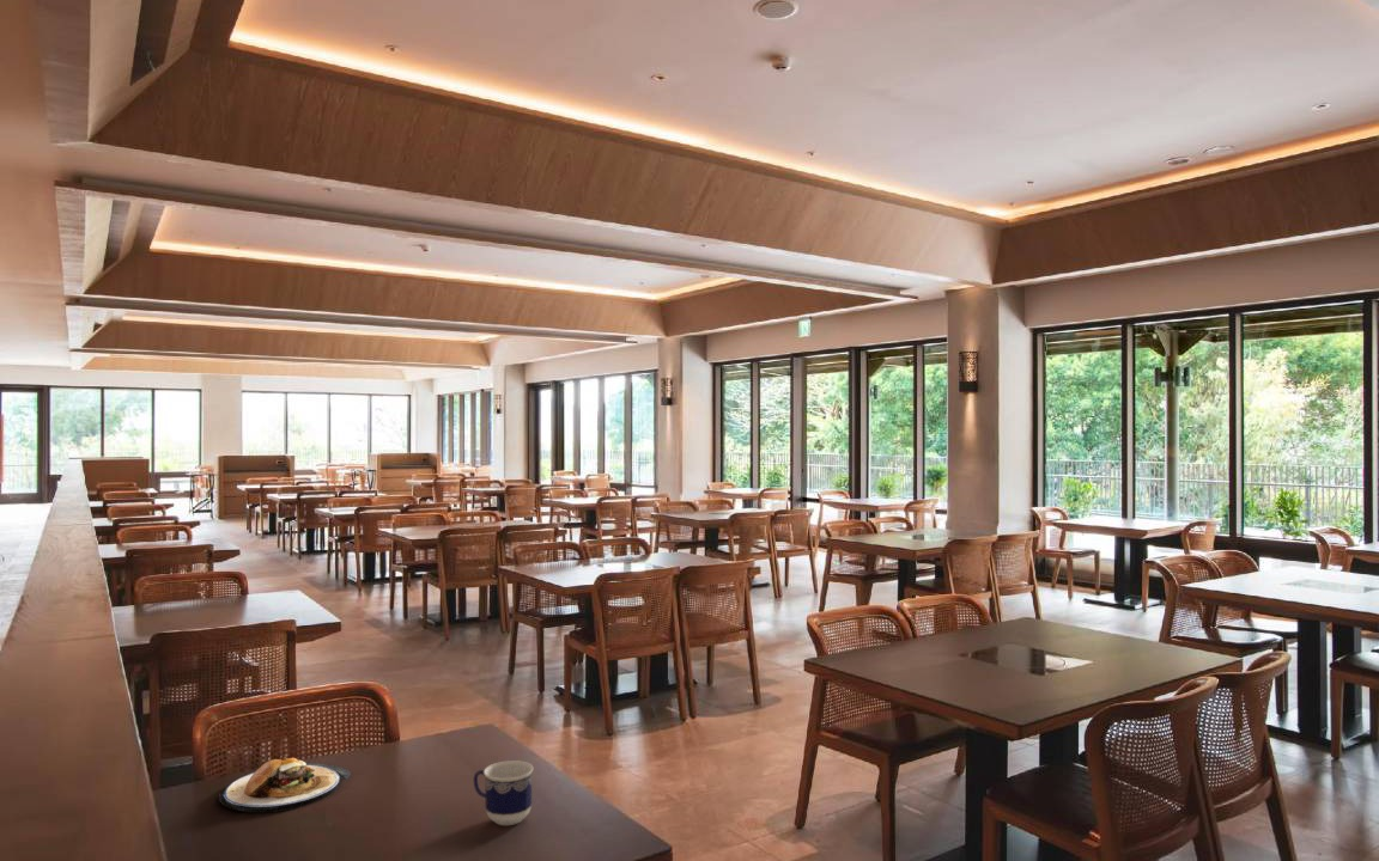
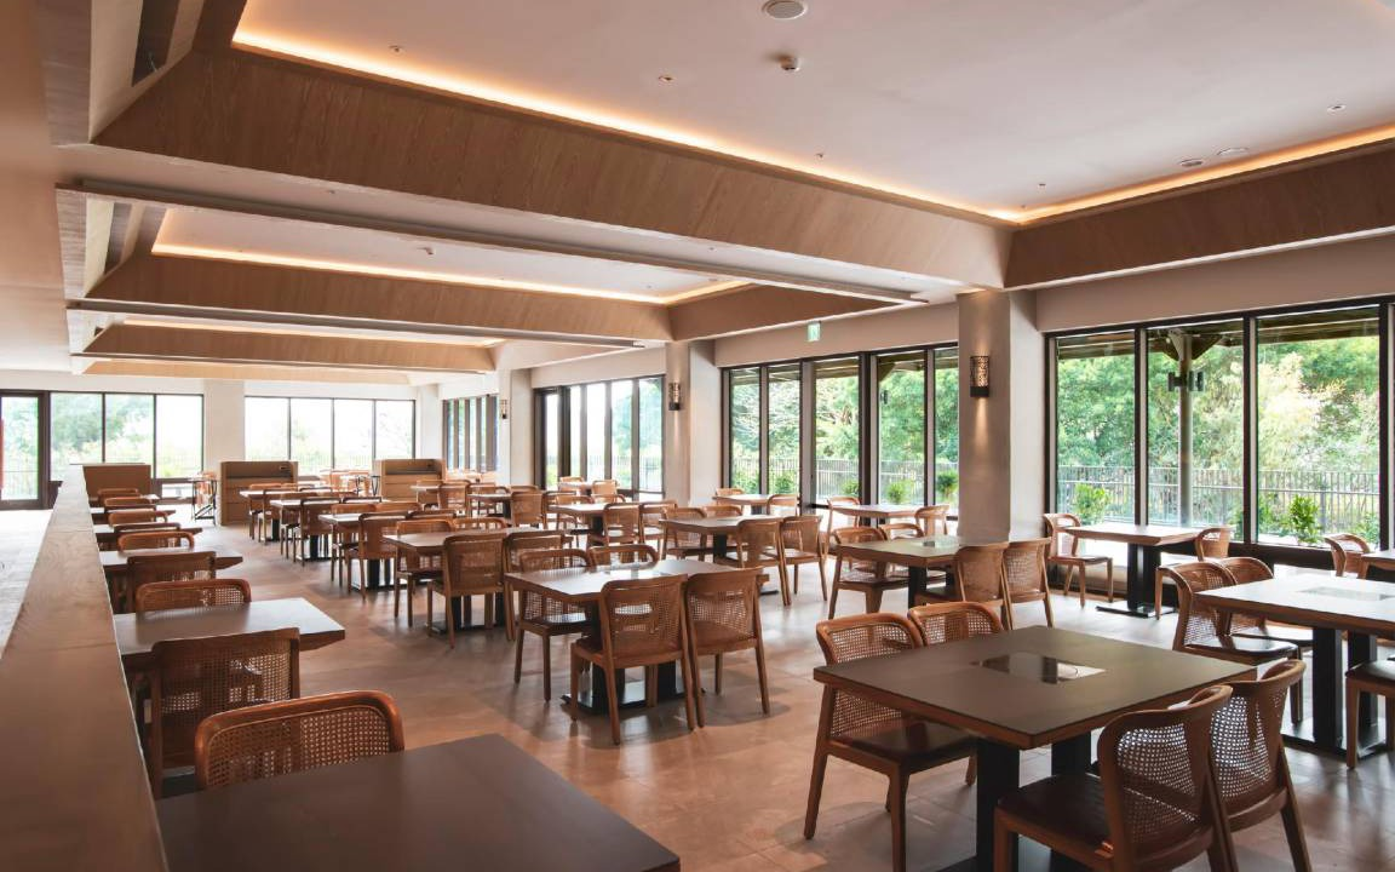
- cup (502, 793)
- plate (287, 769)
